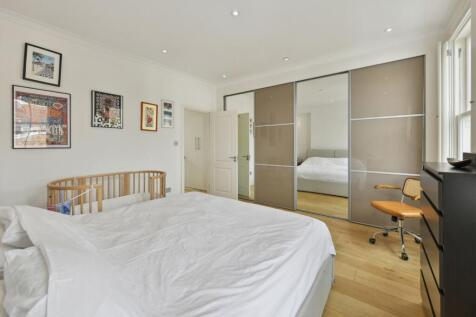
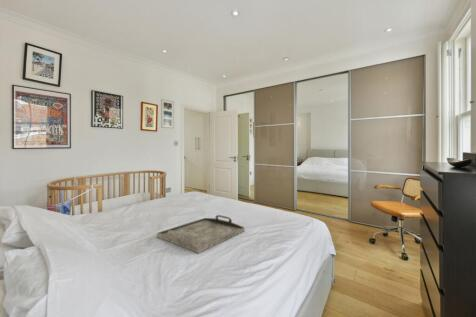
+ serving tray (202, 228)
